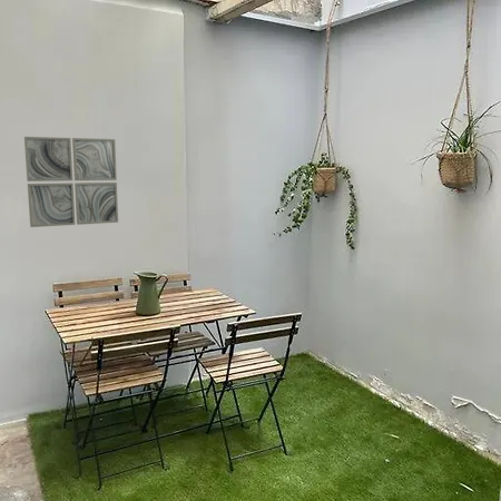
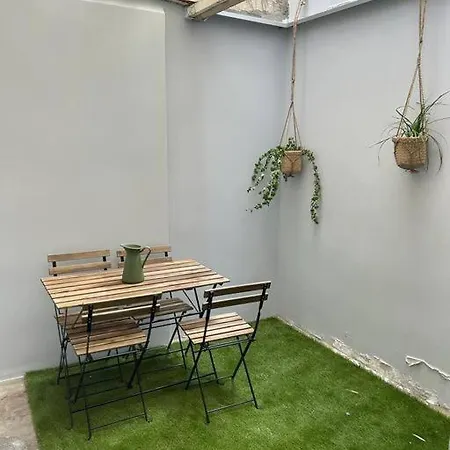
- wall art (75, 183)
